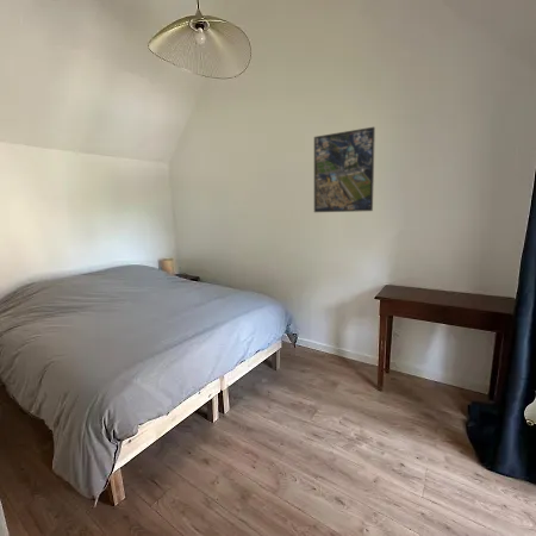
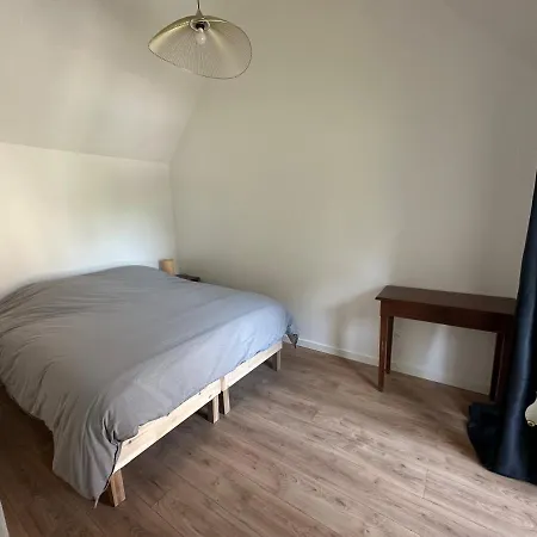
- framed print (342, 173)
